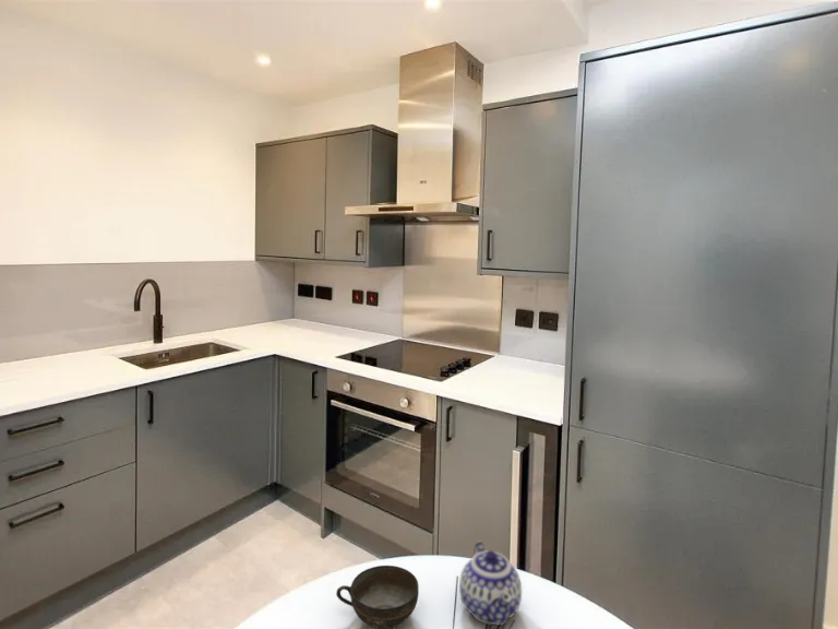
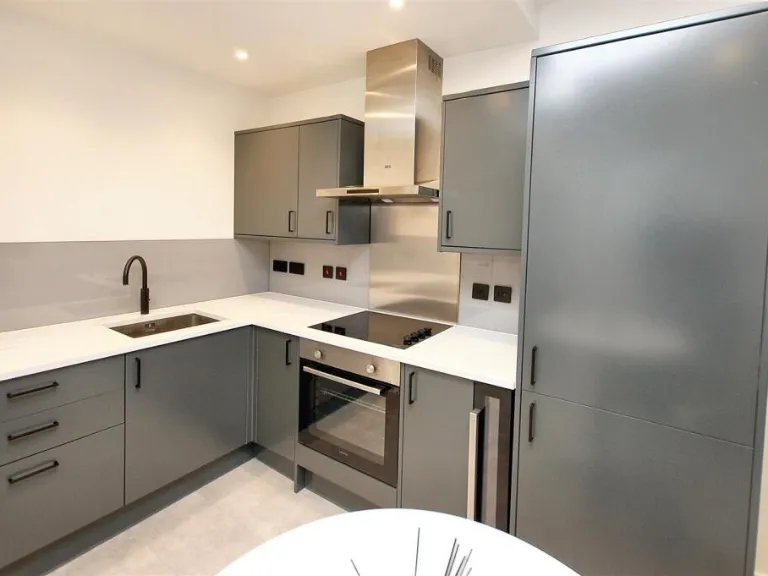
- teapot (490, 581)
- cup (376, 602)
